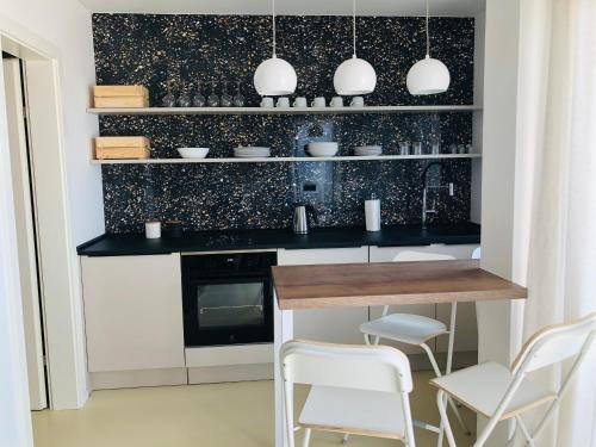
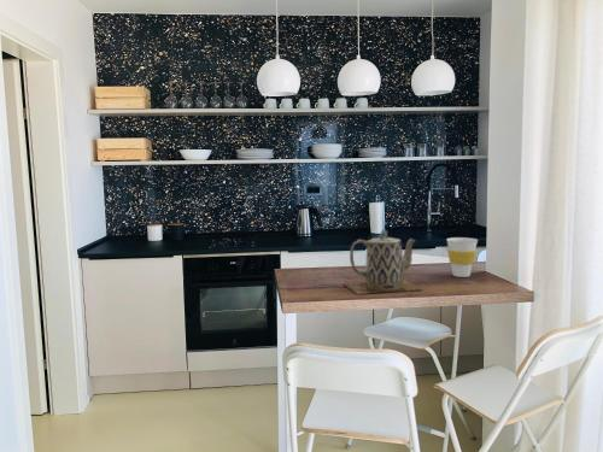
+ cup (461, 257)
+ teapot (381, 258)
